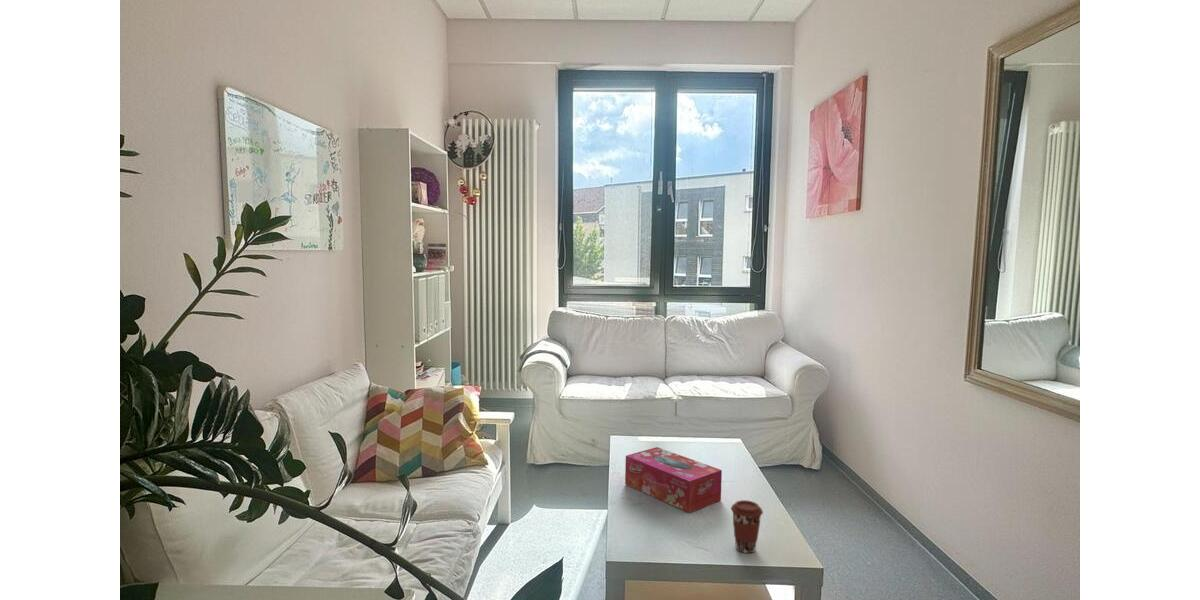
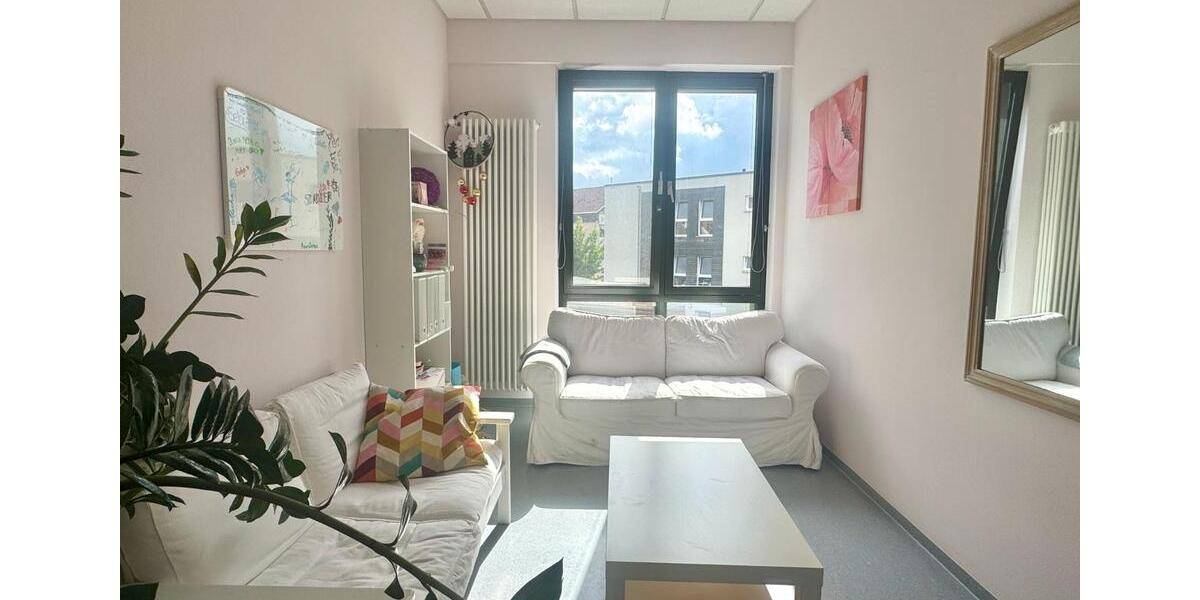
- coffee cup (746, 526)
- tissue box (671, 477)
